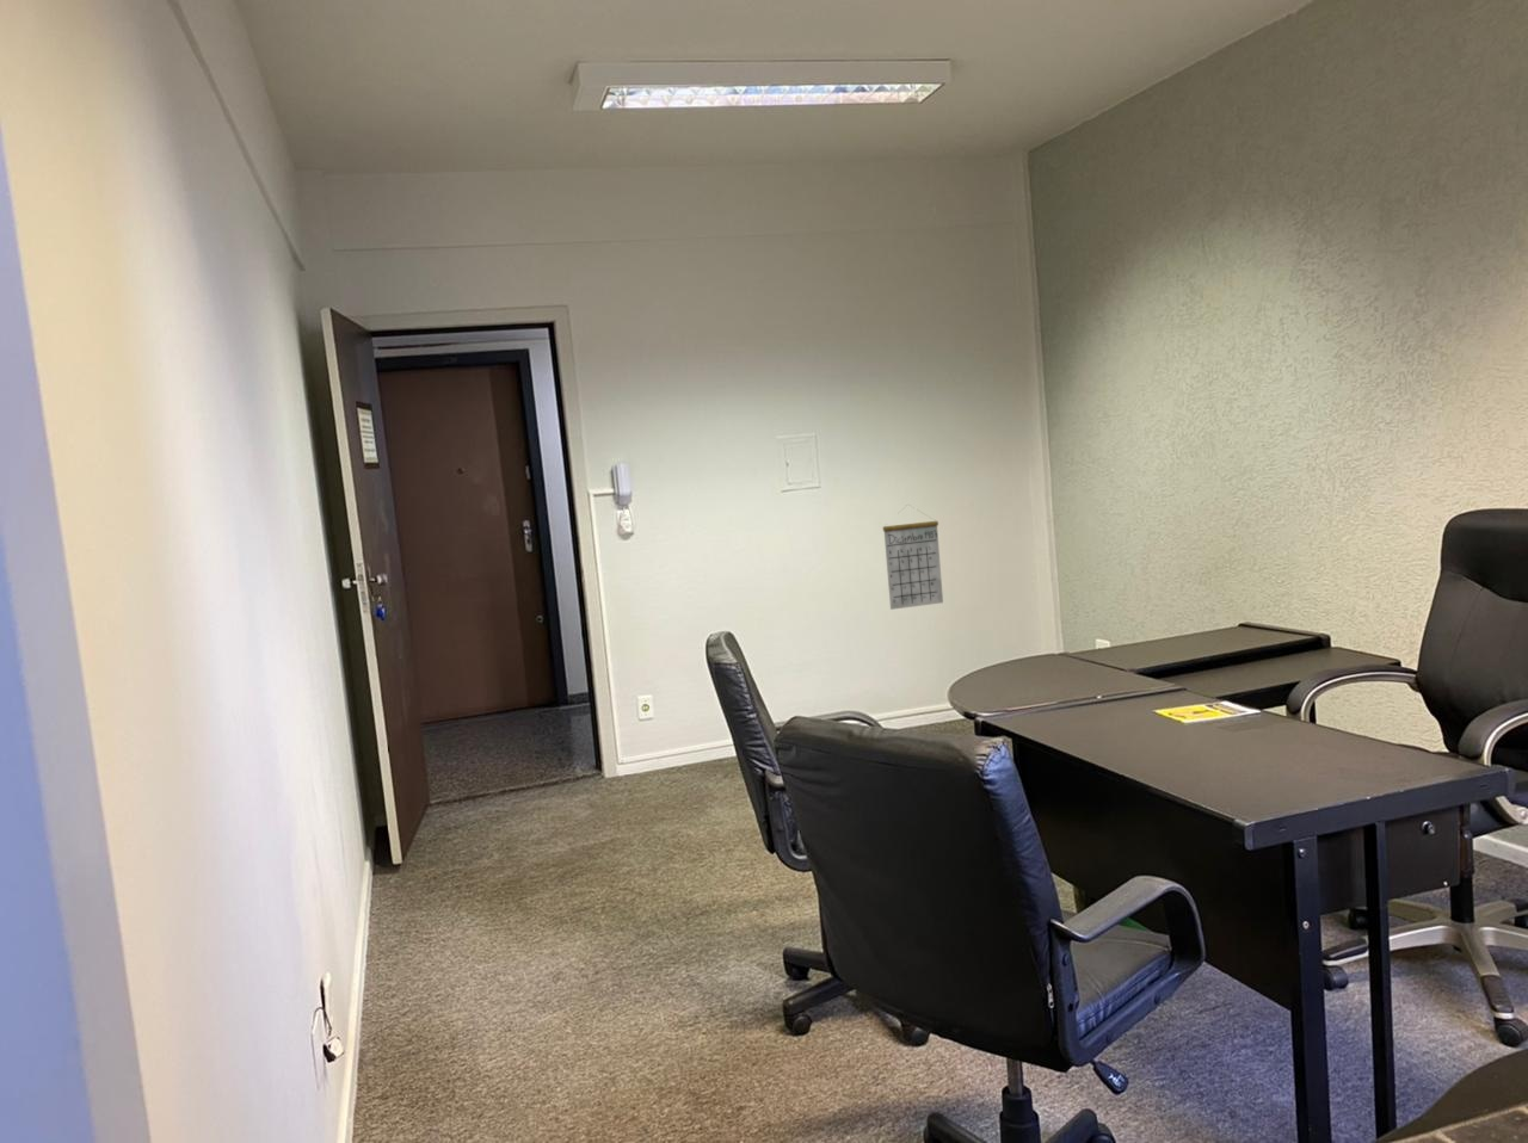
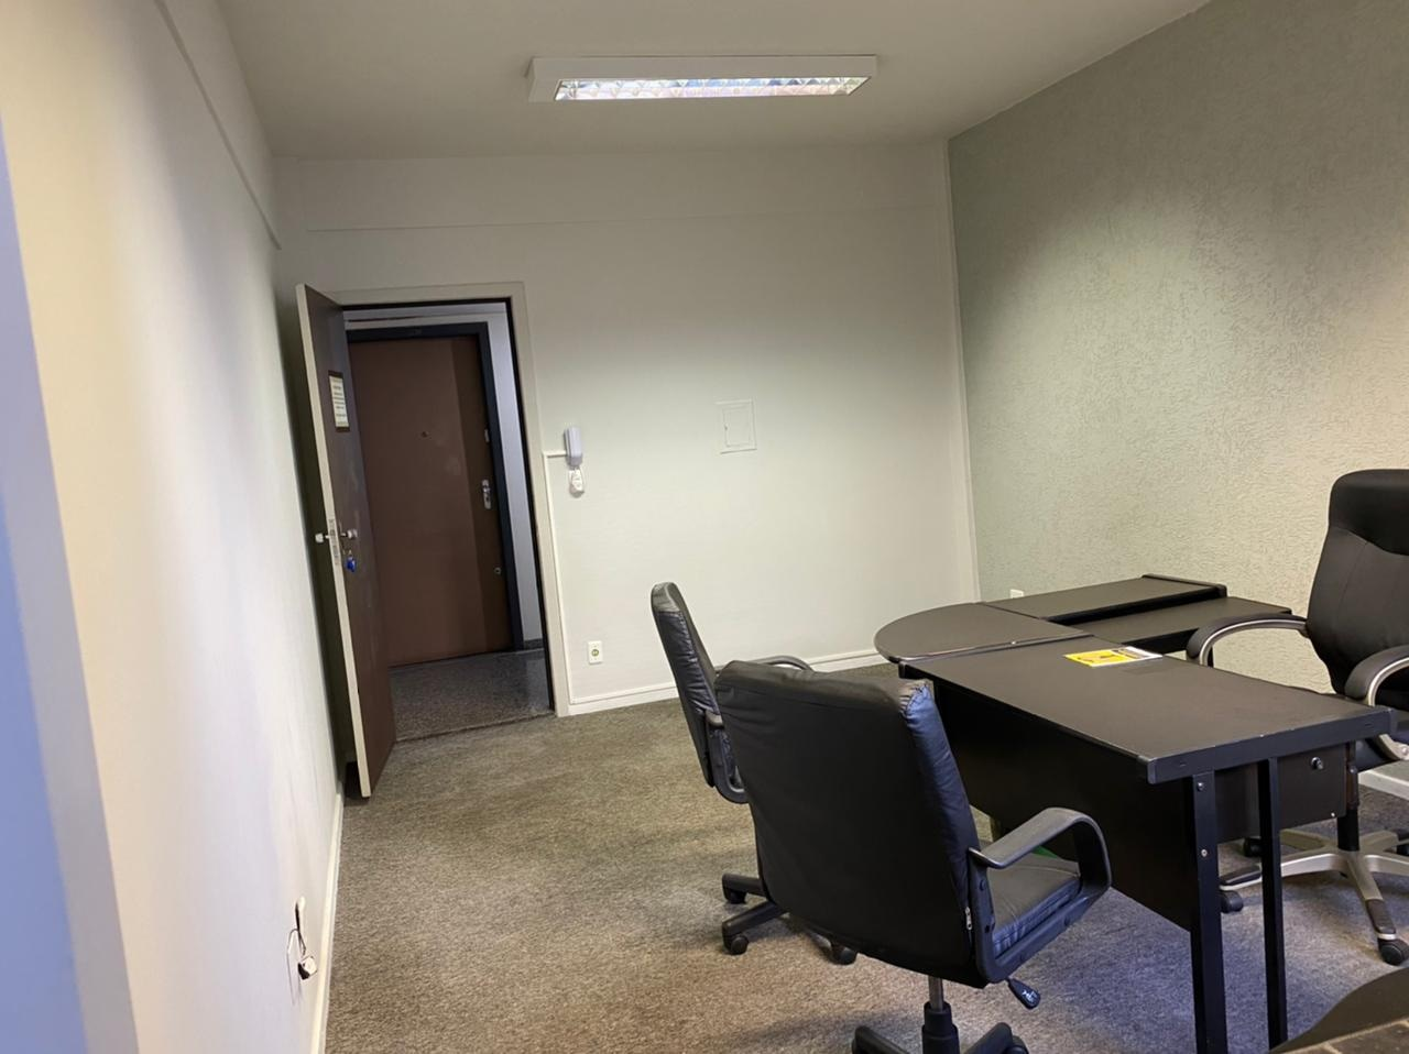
- calendar (912, 555)
